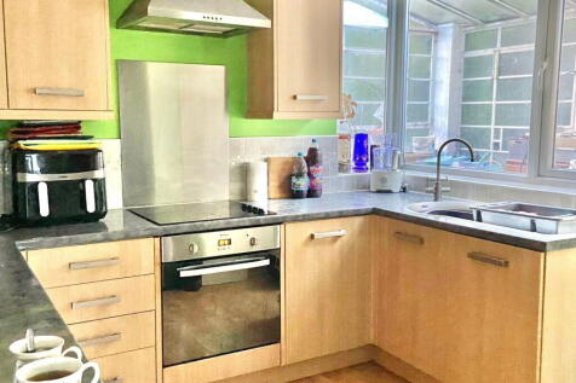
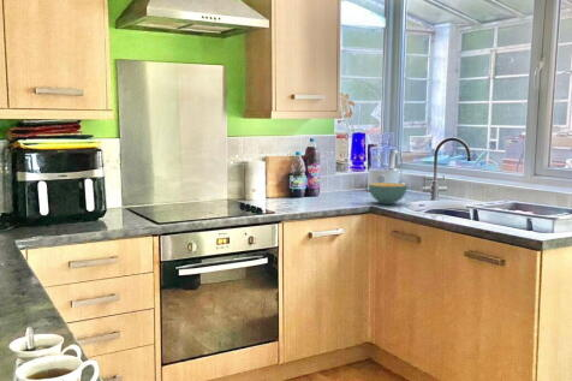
+ cereal bowl (387, 194)
